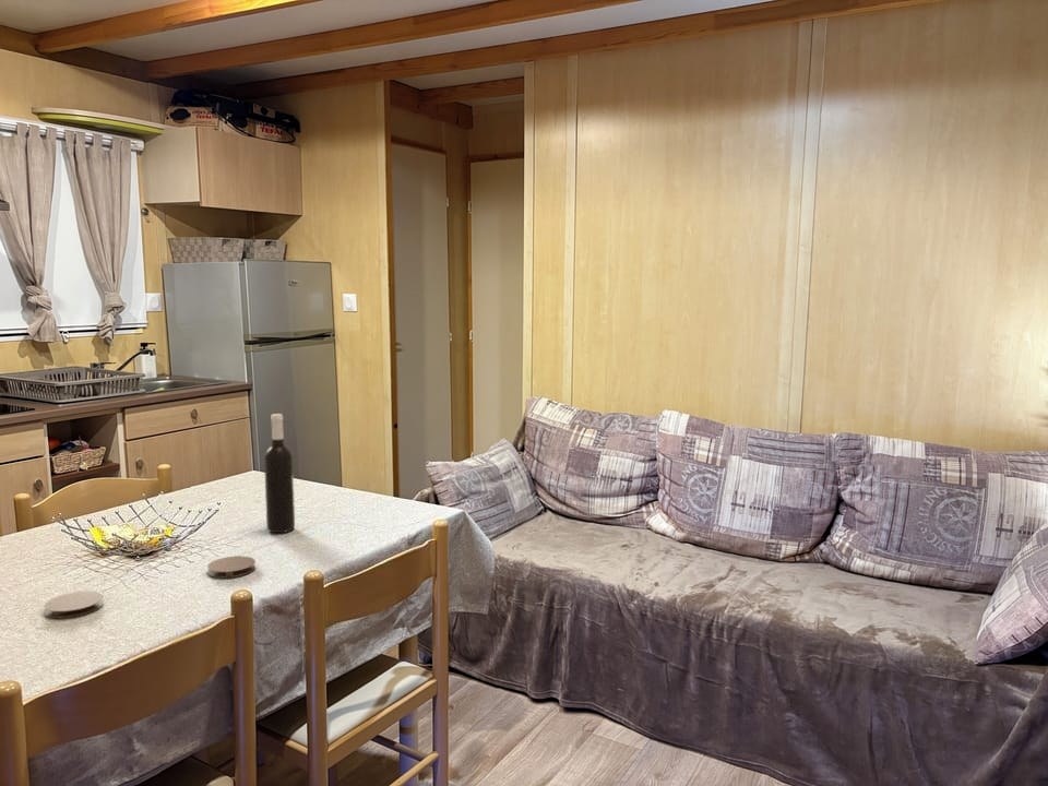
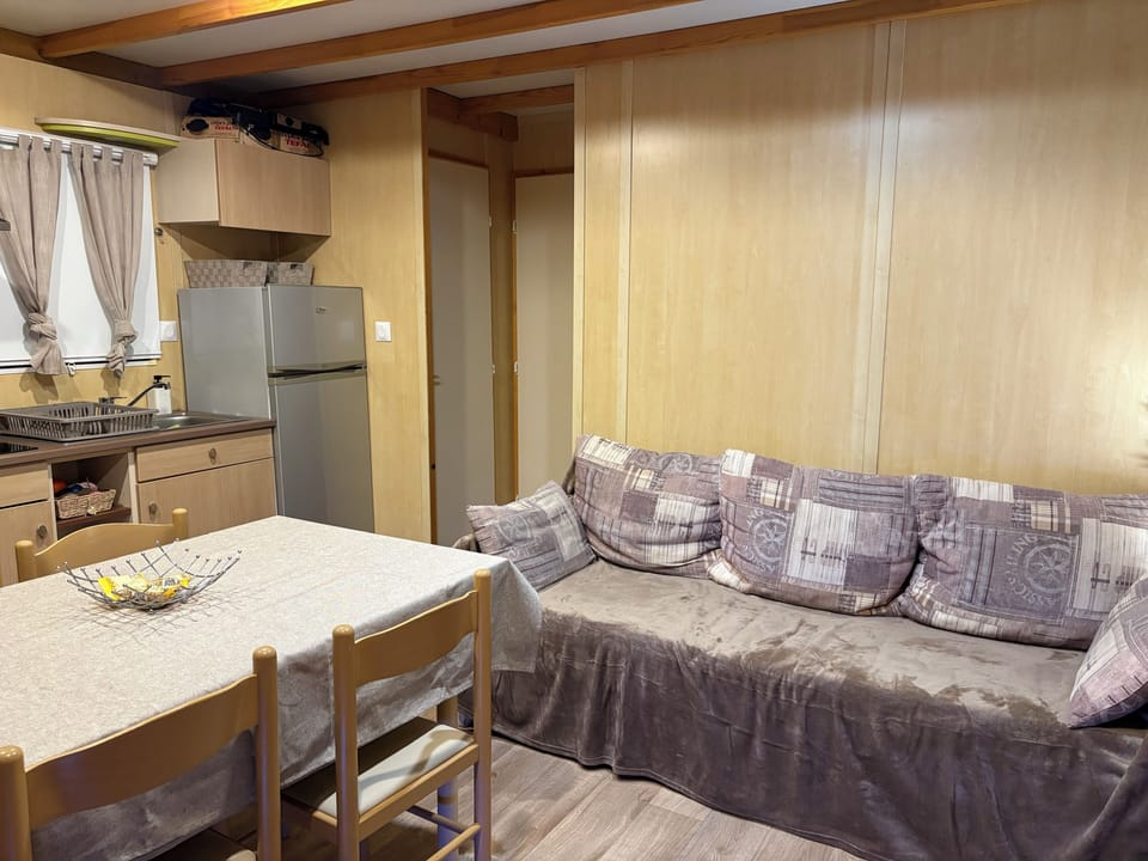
- coaster (231, 567)
- coaster (74, 604)
- wine bottle (278, 472)
